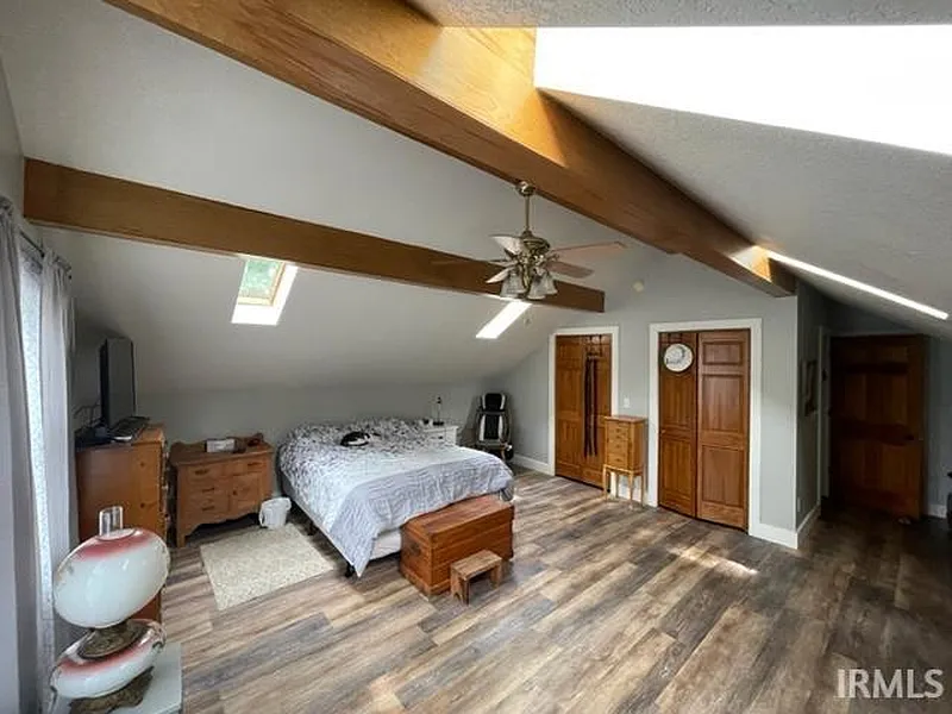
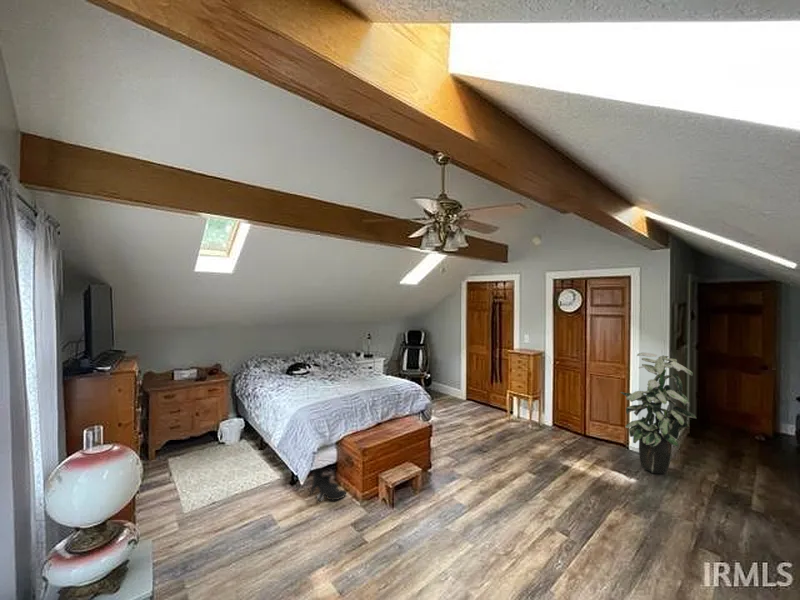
+ boots (328, 482)
+ indoor plant (654, 410)
